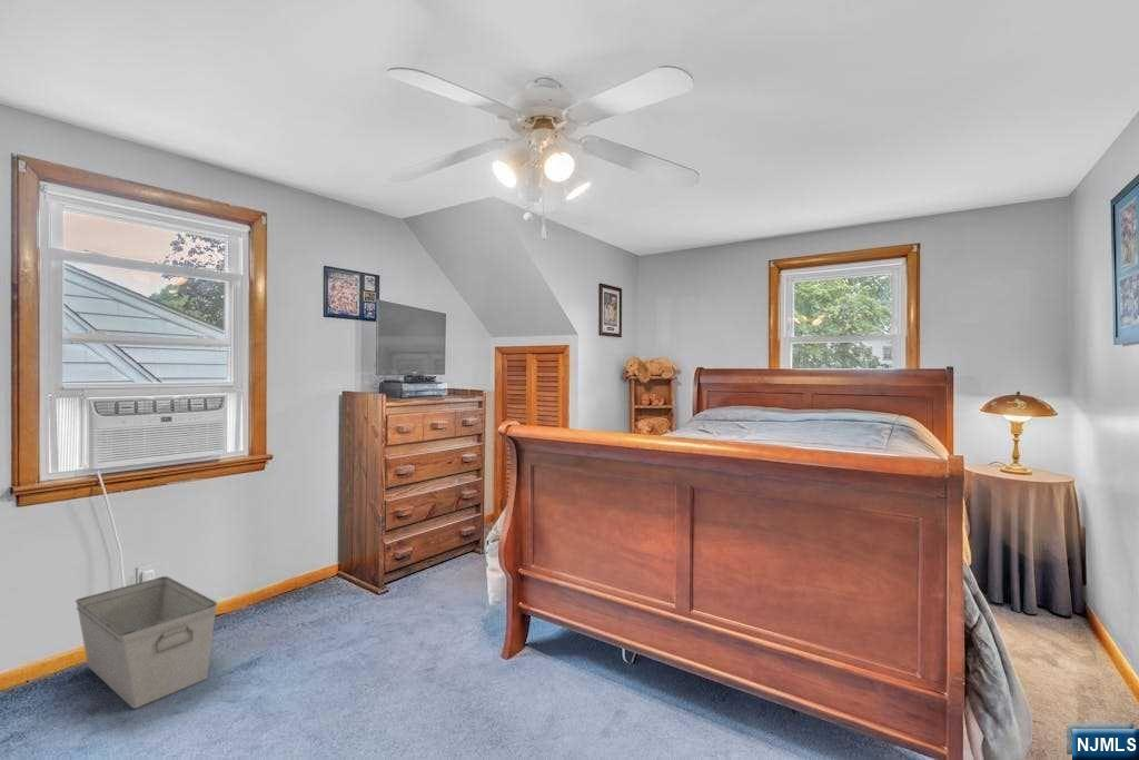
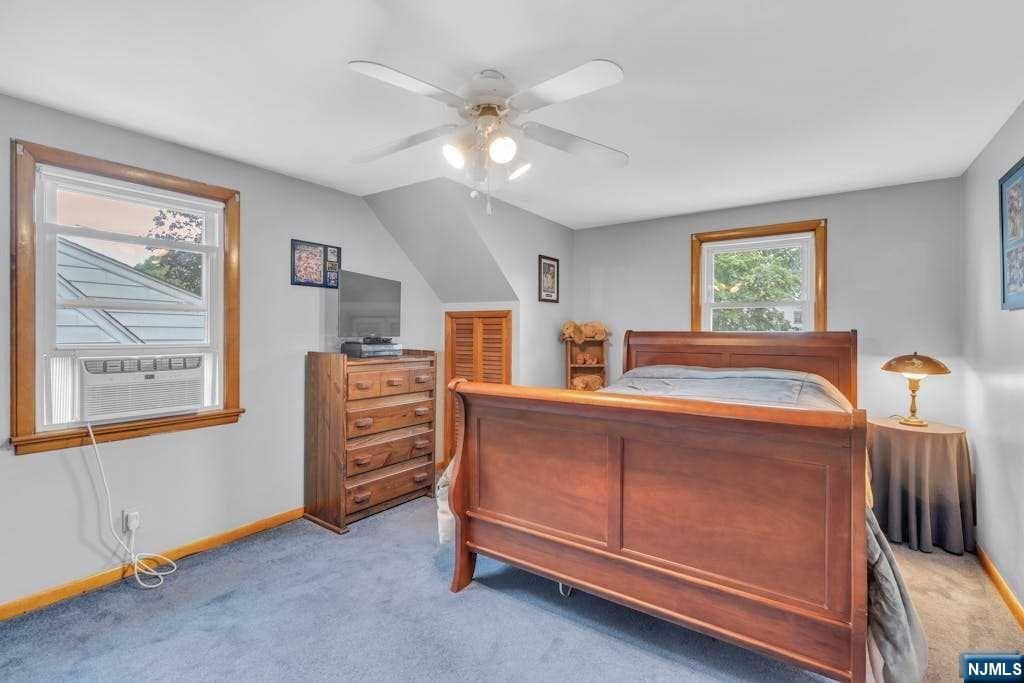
- storage bin (146, 636)
